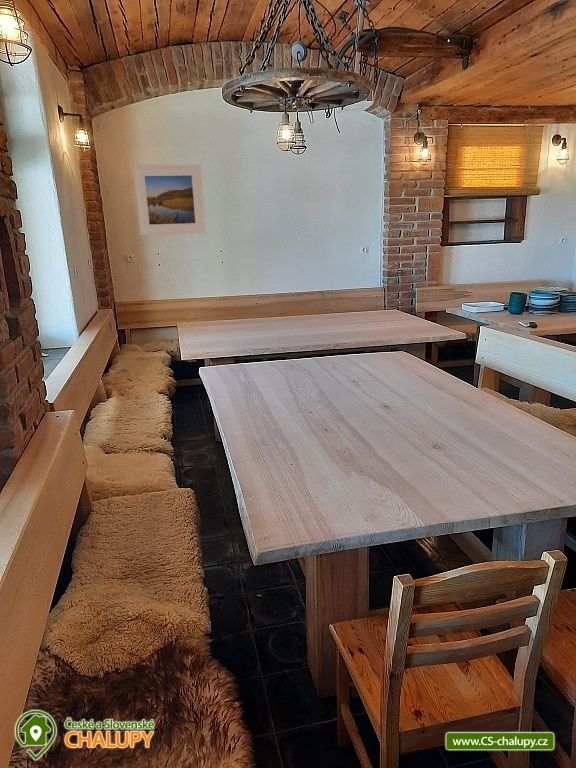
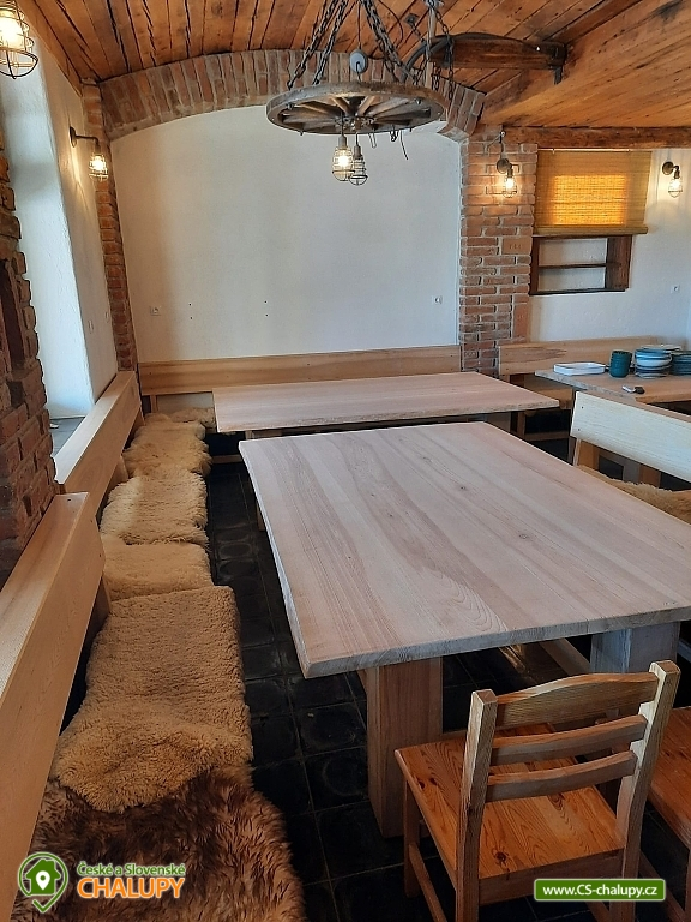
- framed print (170, 200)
